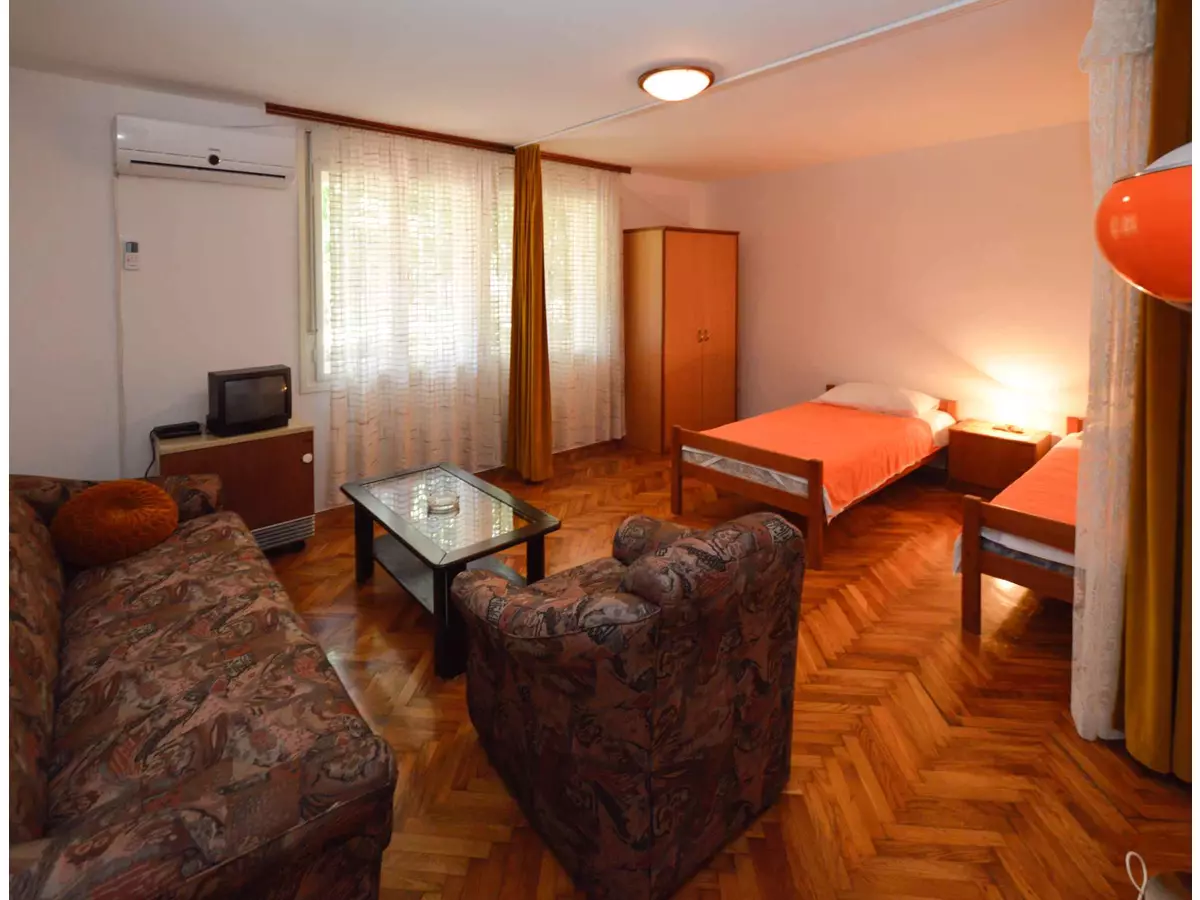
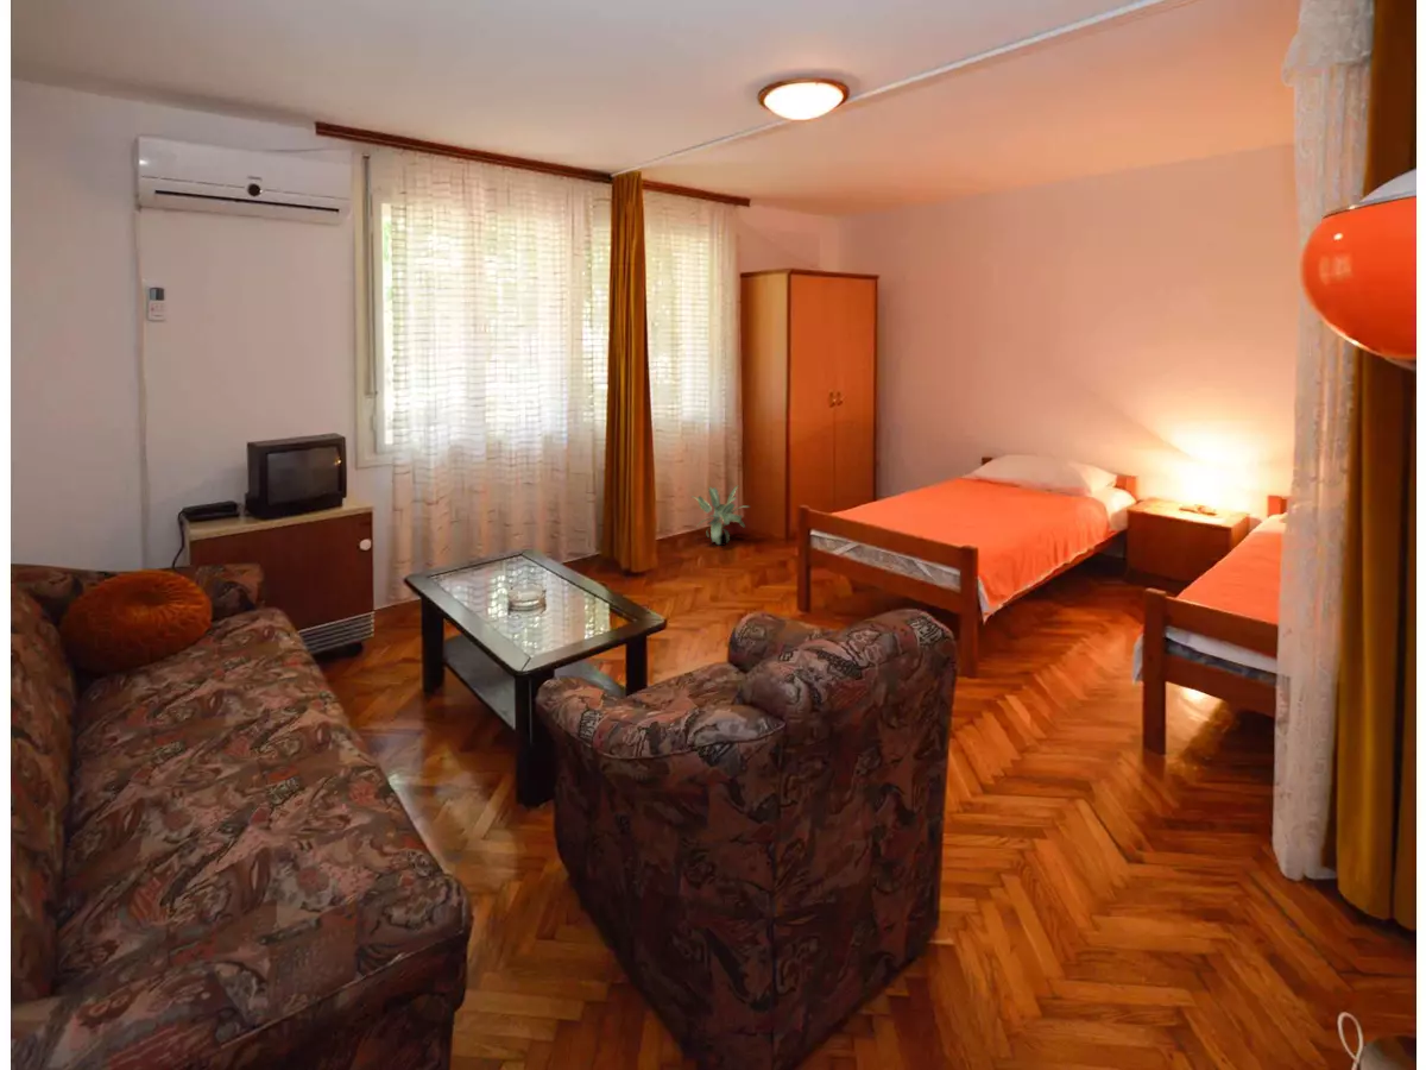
+ potted plant (721, 515)
